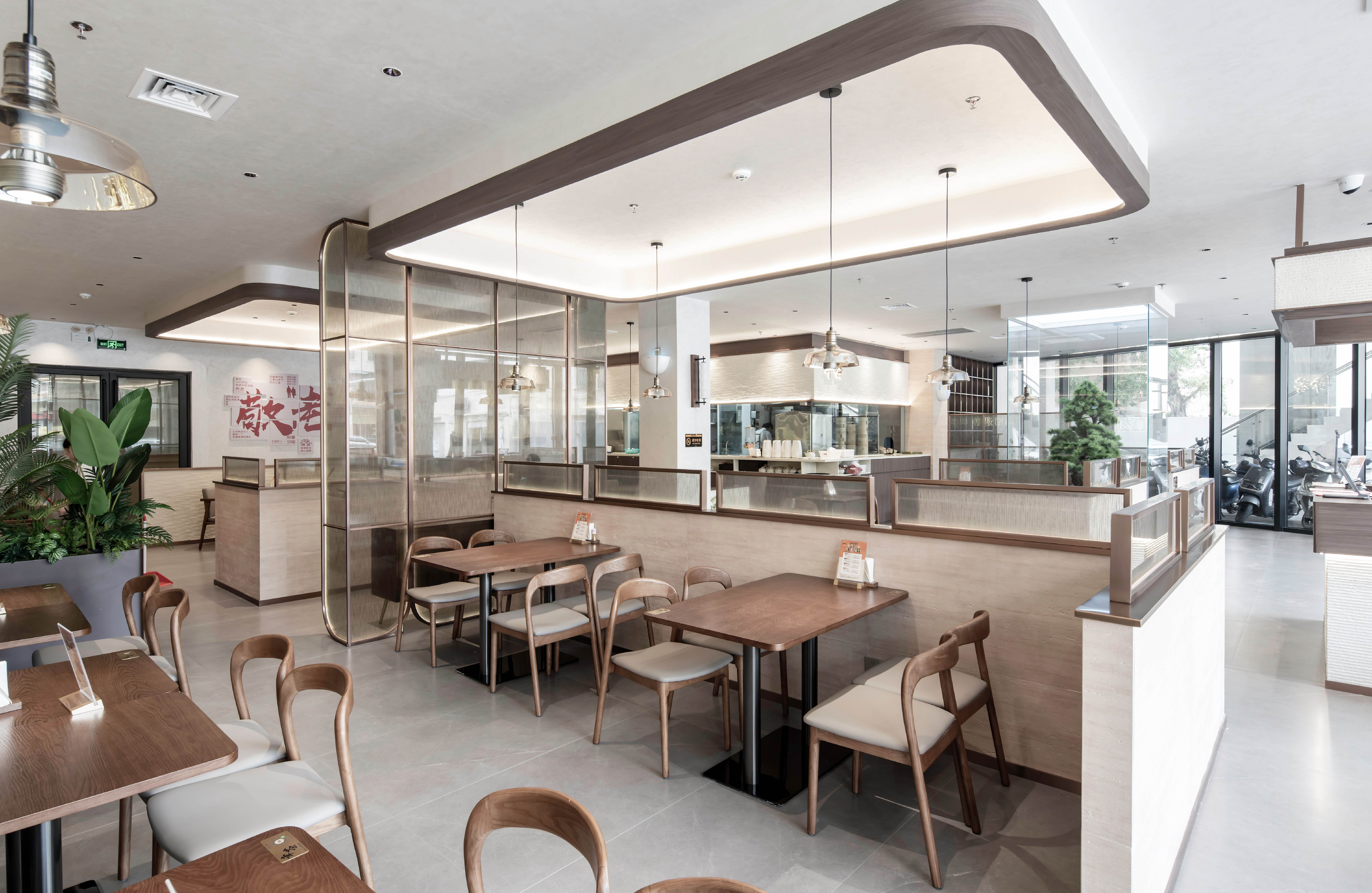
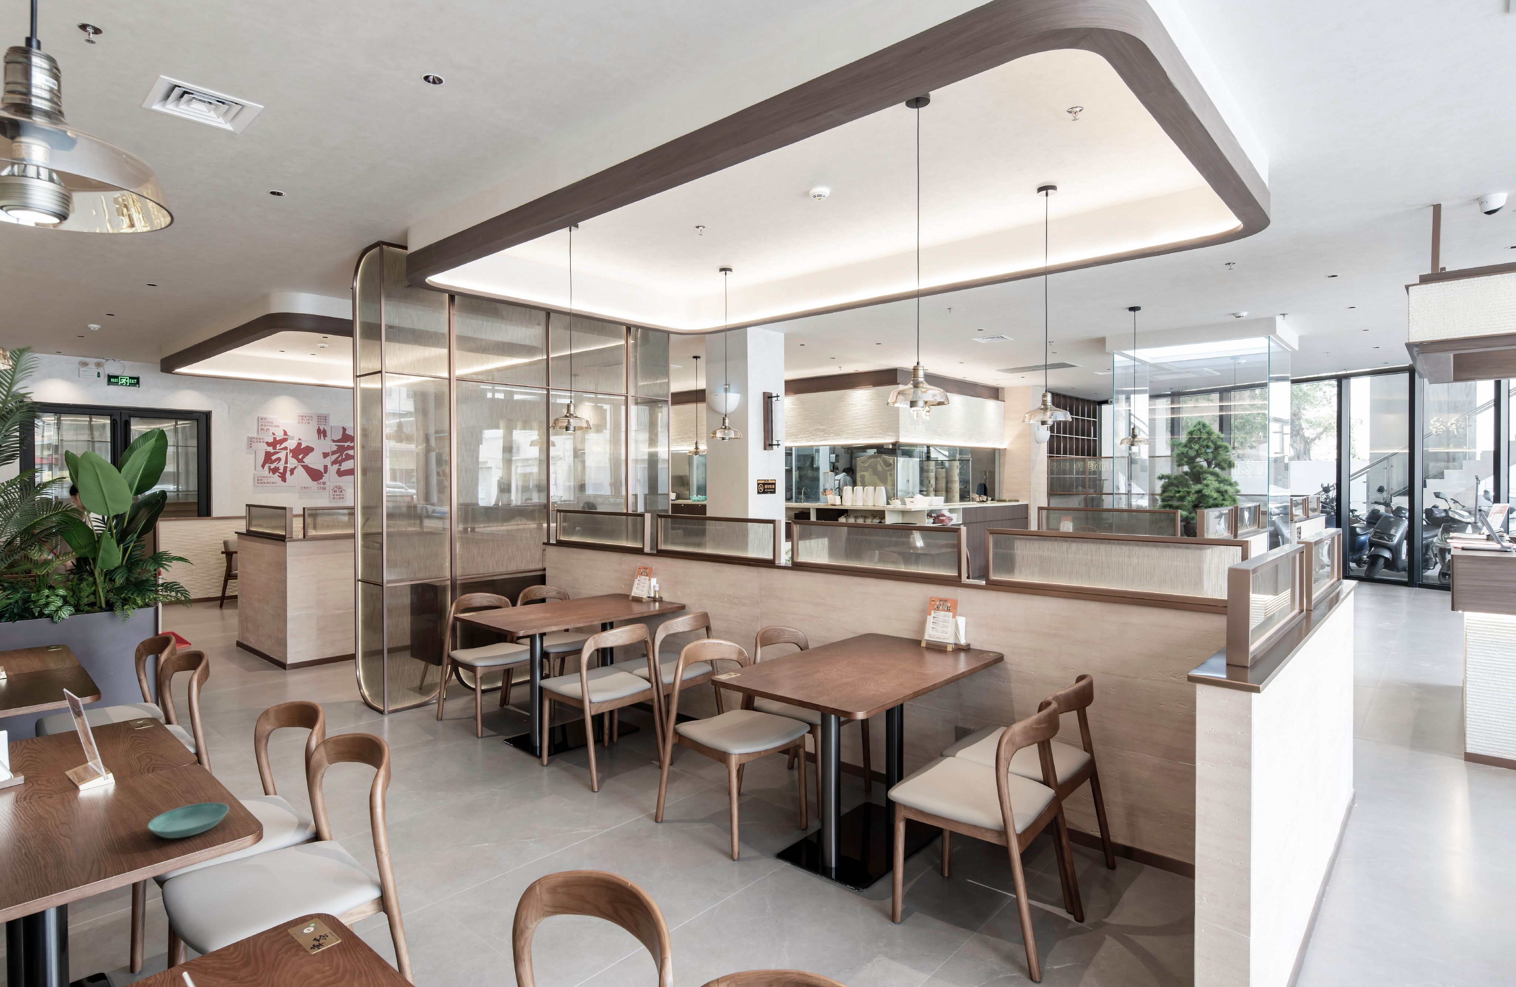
+ saucer (190, 822)
